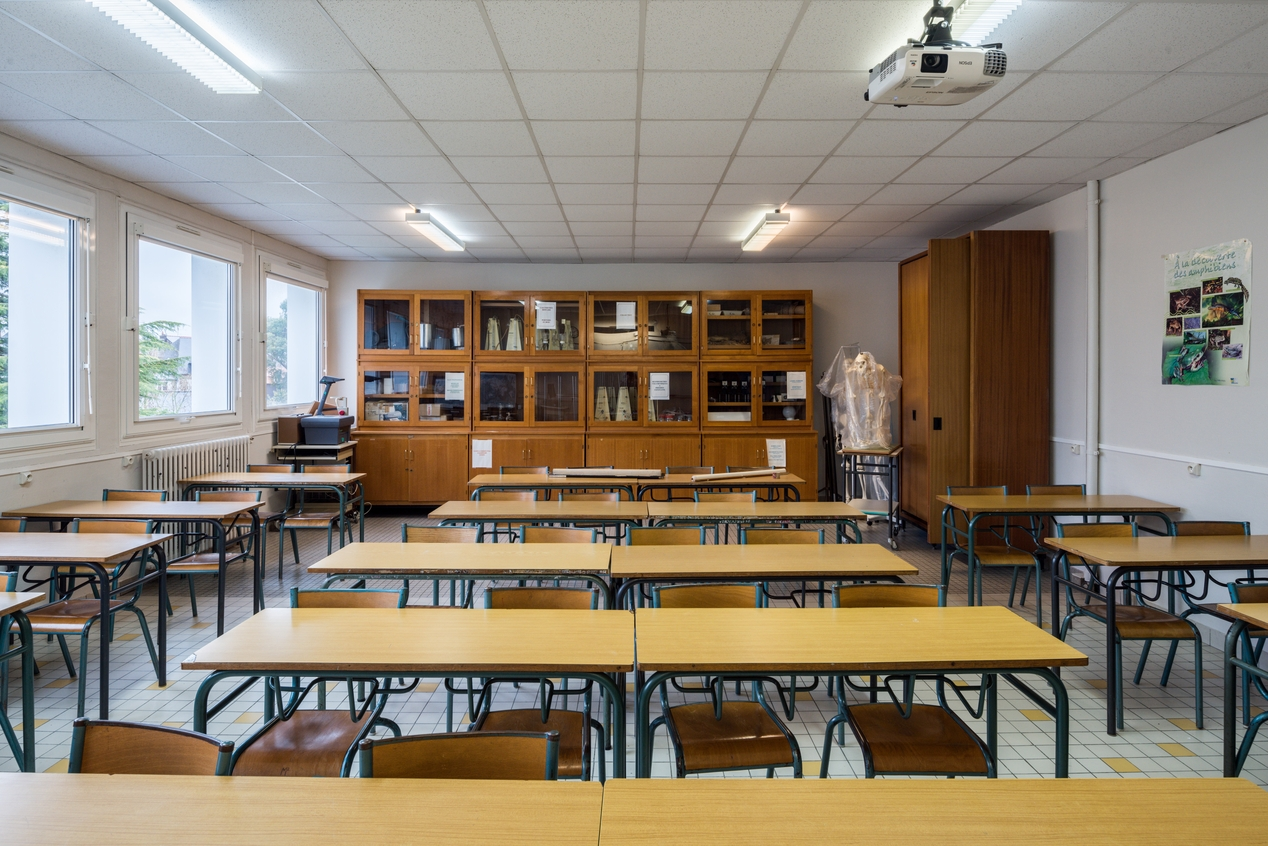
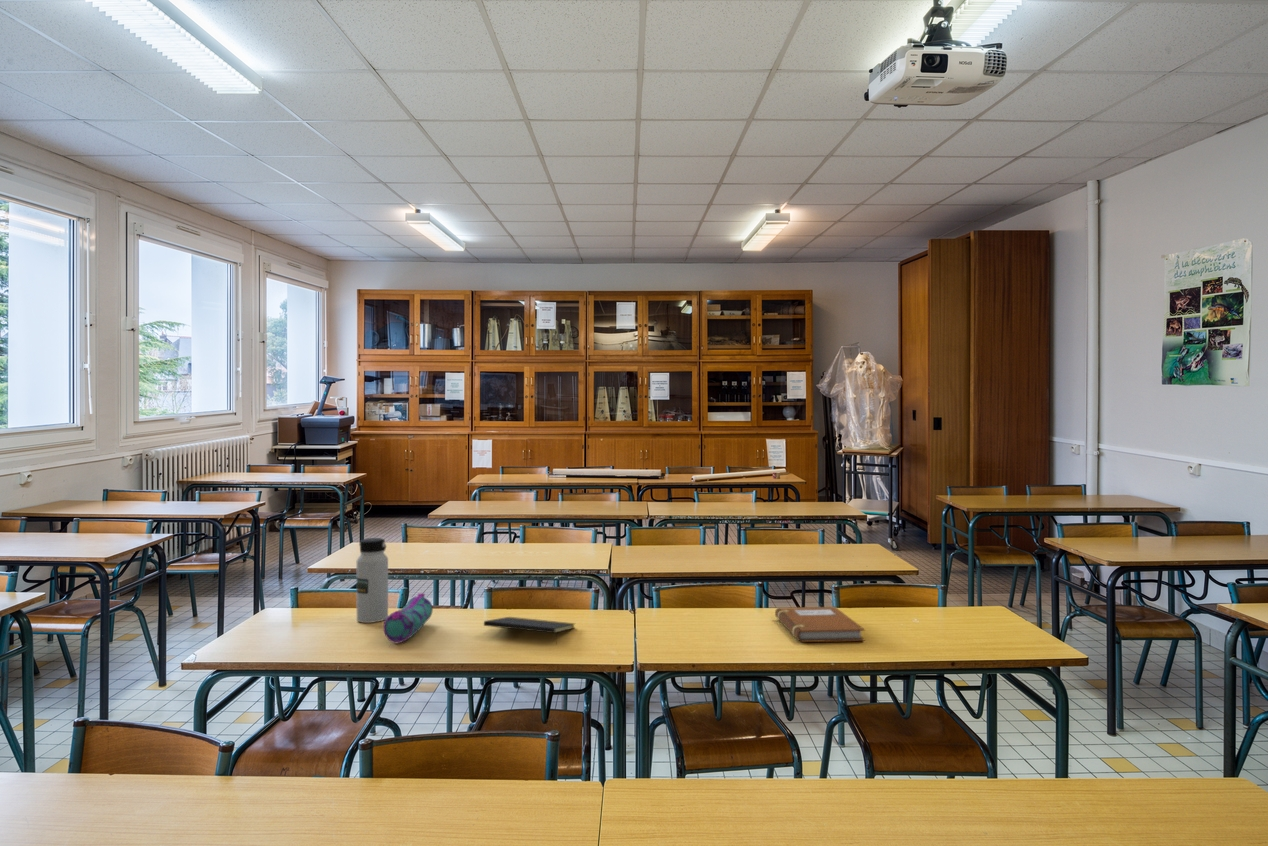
+ pencil case (409, 617)
+ notepad (530, 624)
+ notebook (816, 622)
+ water bottle (372, 579)
